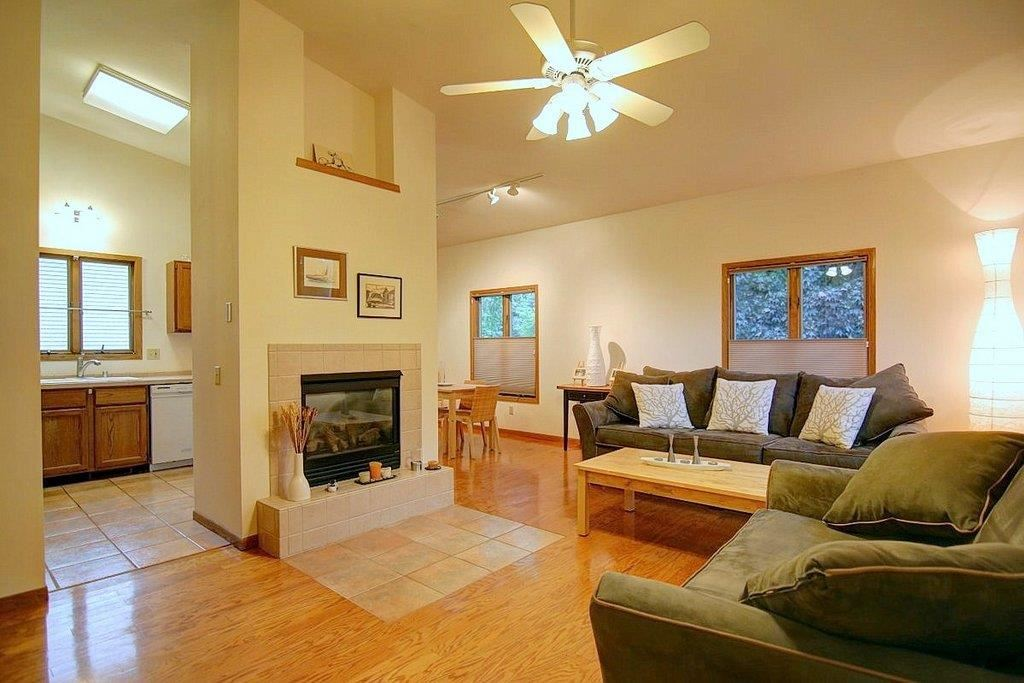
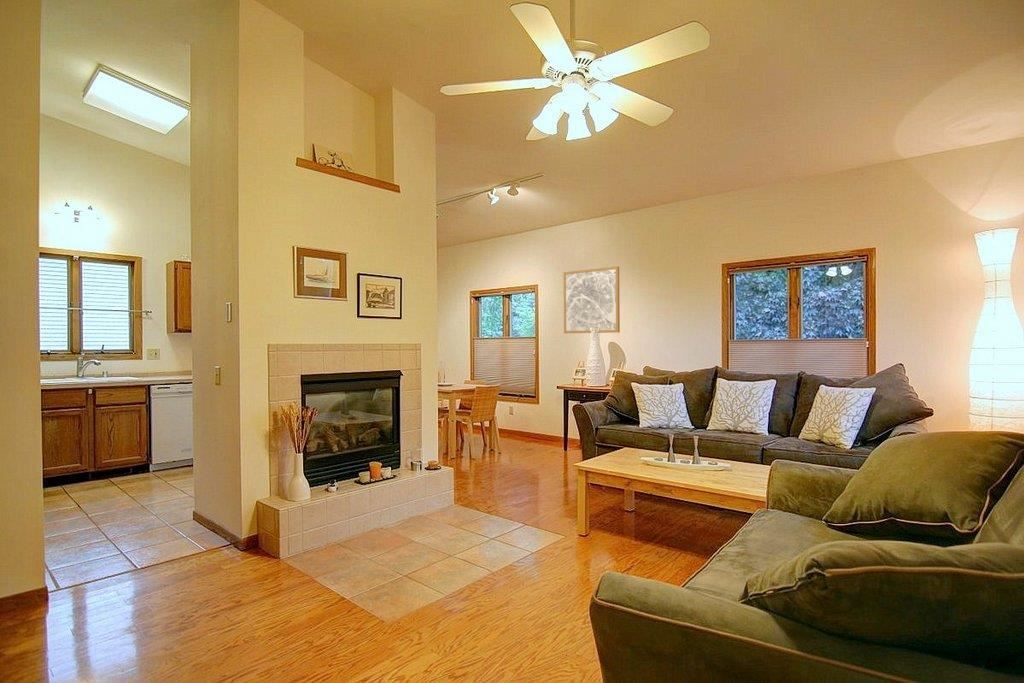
+ wall art (590, 301)
